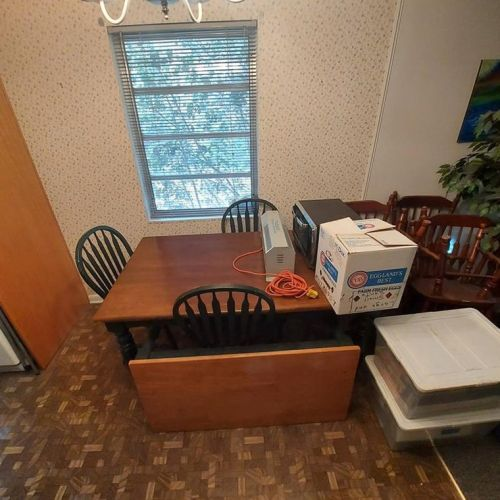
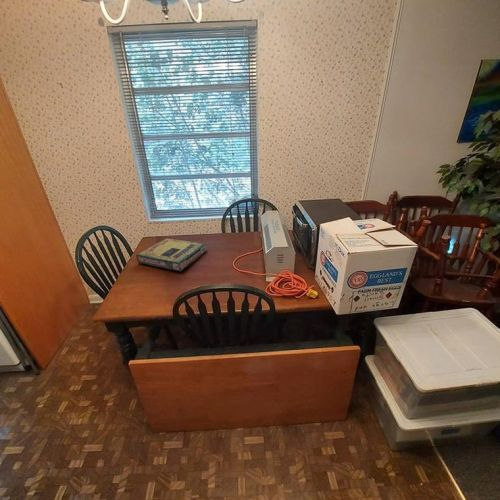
+ video game box (172, 252)
